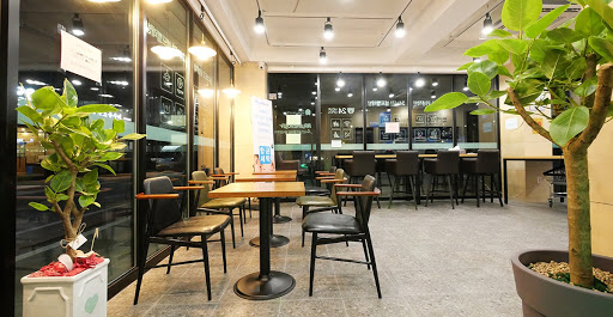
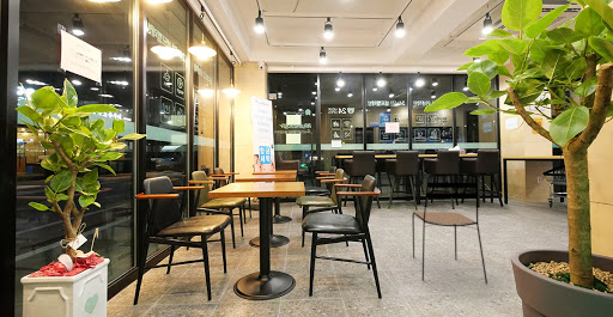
+ dining chair (442, 220)
